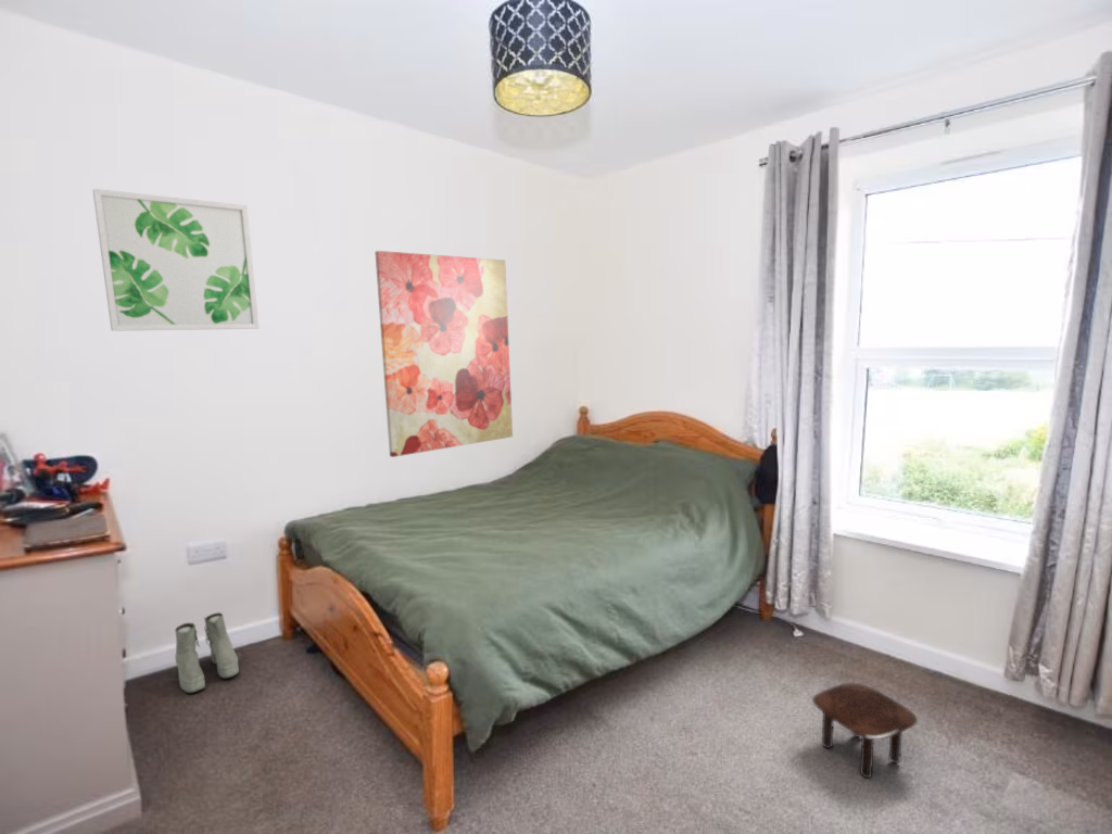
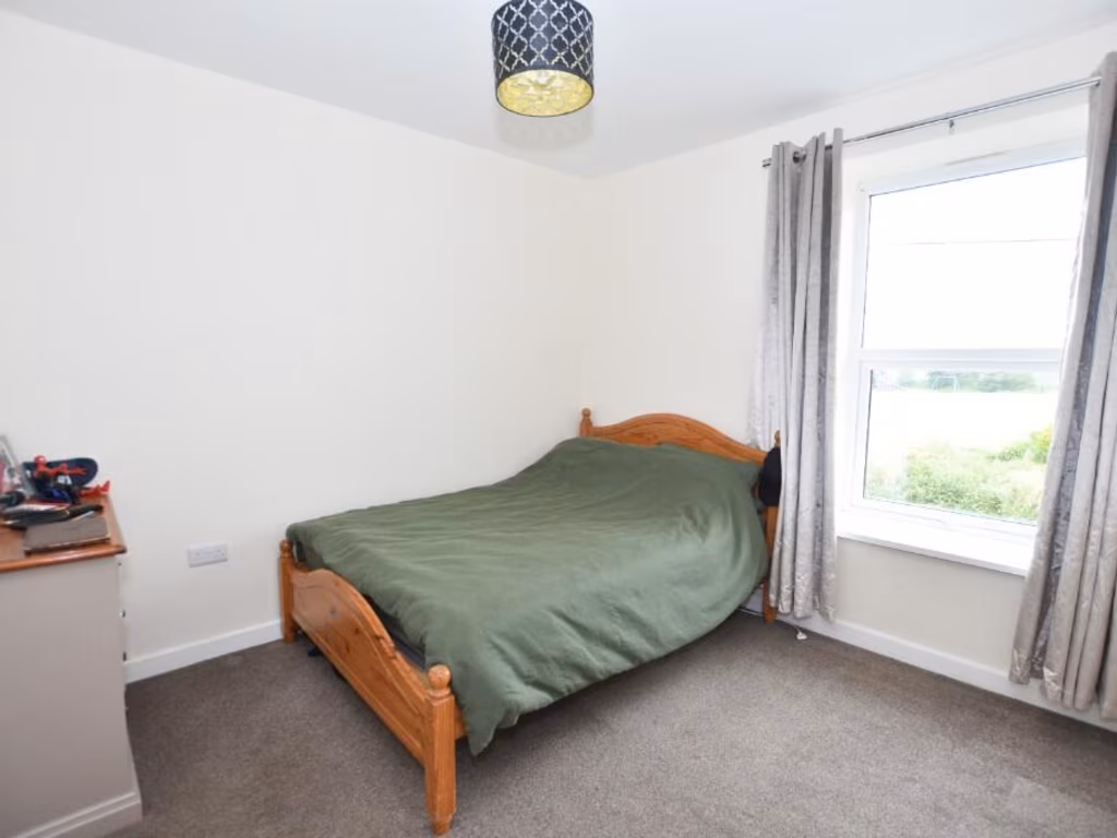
- wall art (450, 353)
- wall art (182, 265)
- side table (831, 735)
- boots (207, 645)
